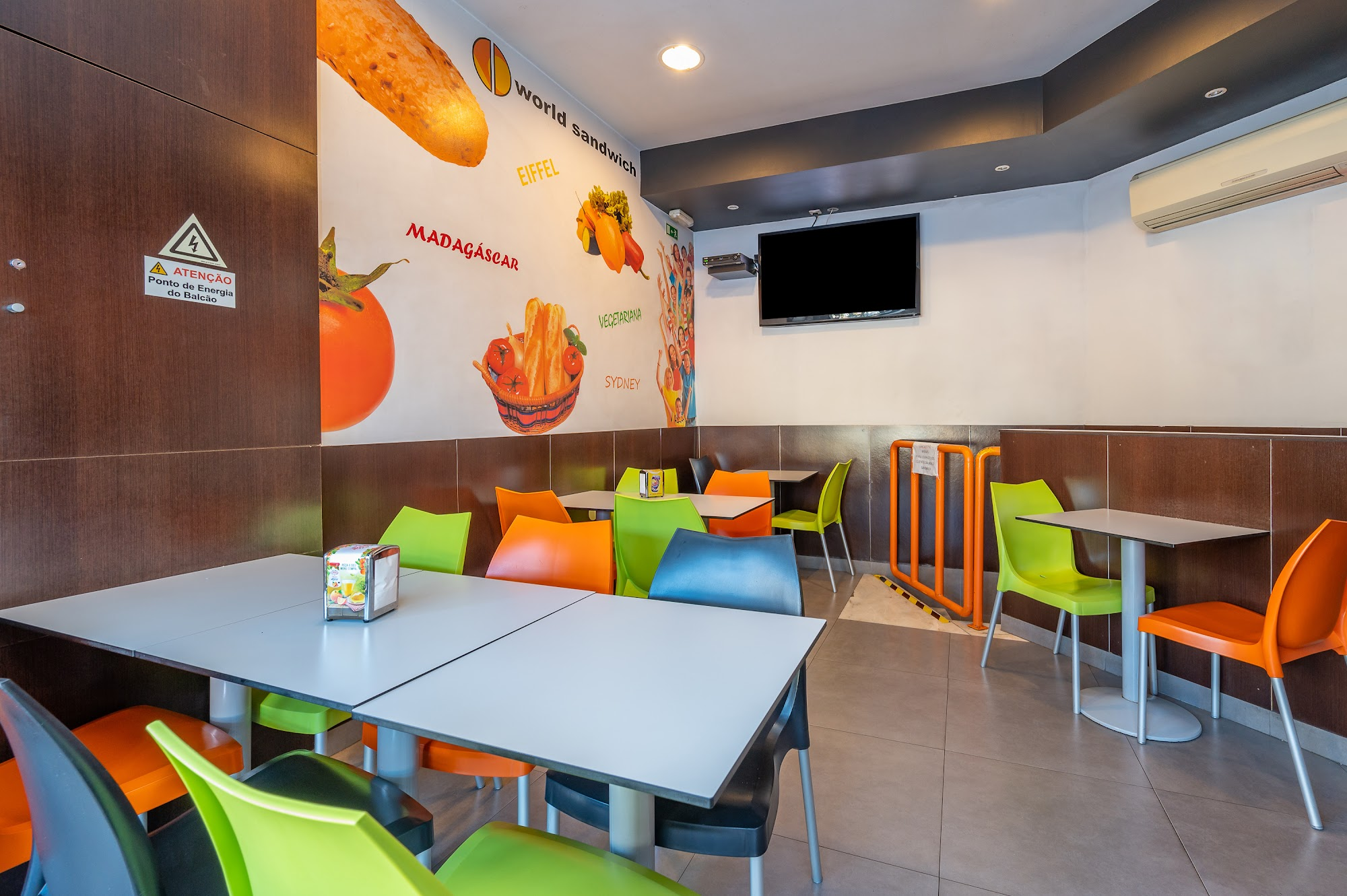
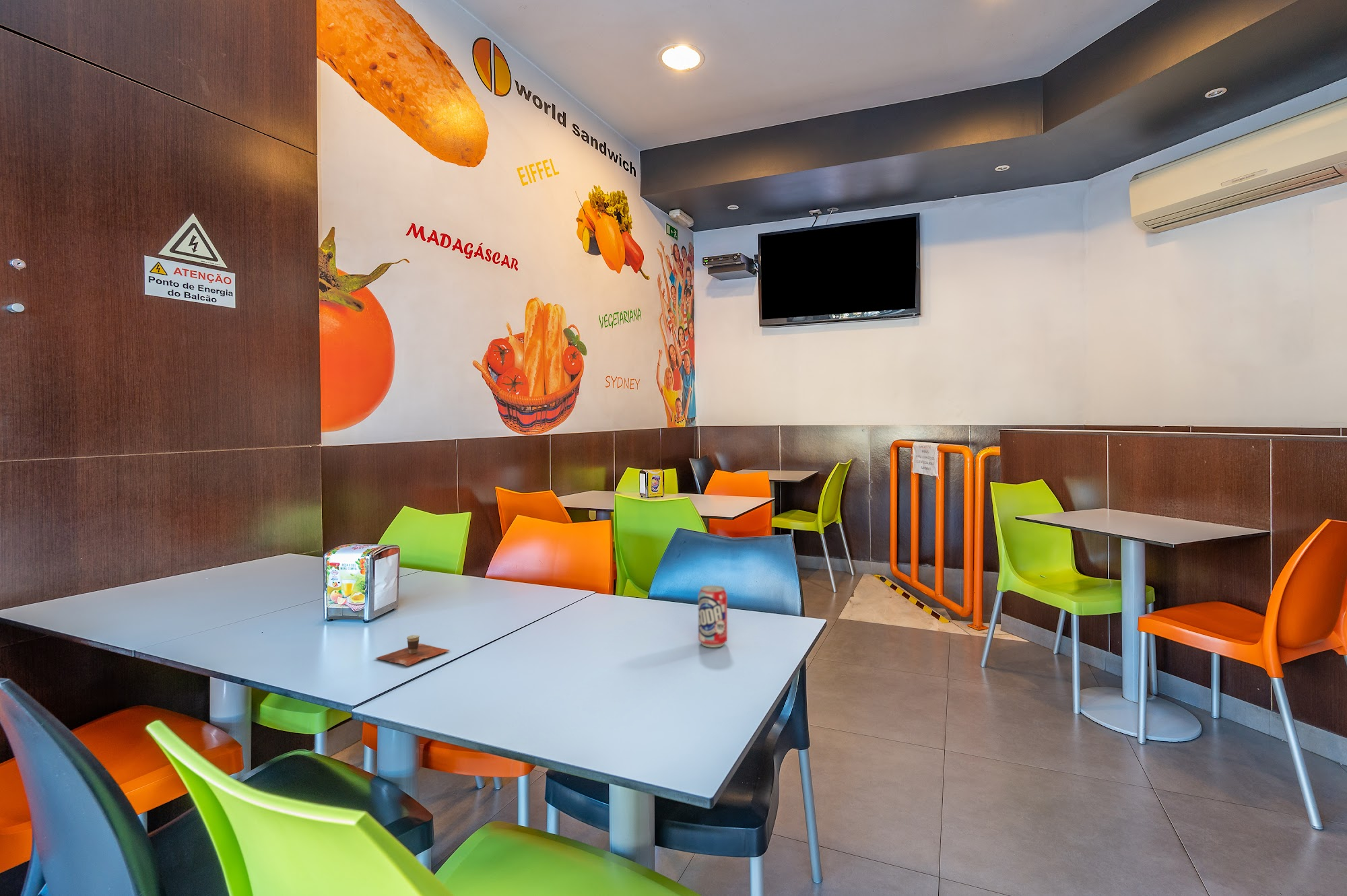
+ beverage can (713, 615)
+ cup (413, 646)
